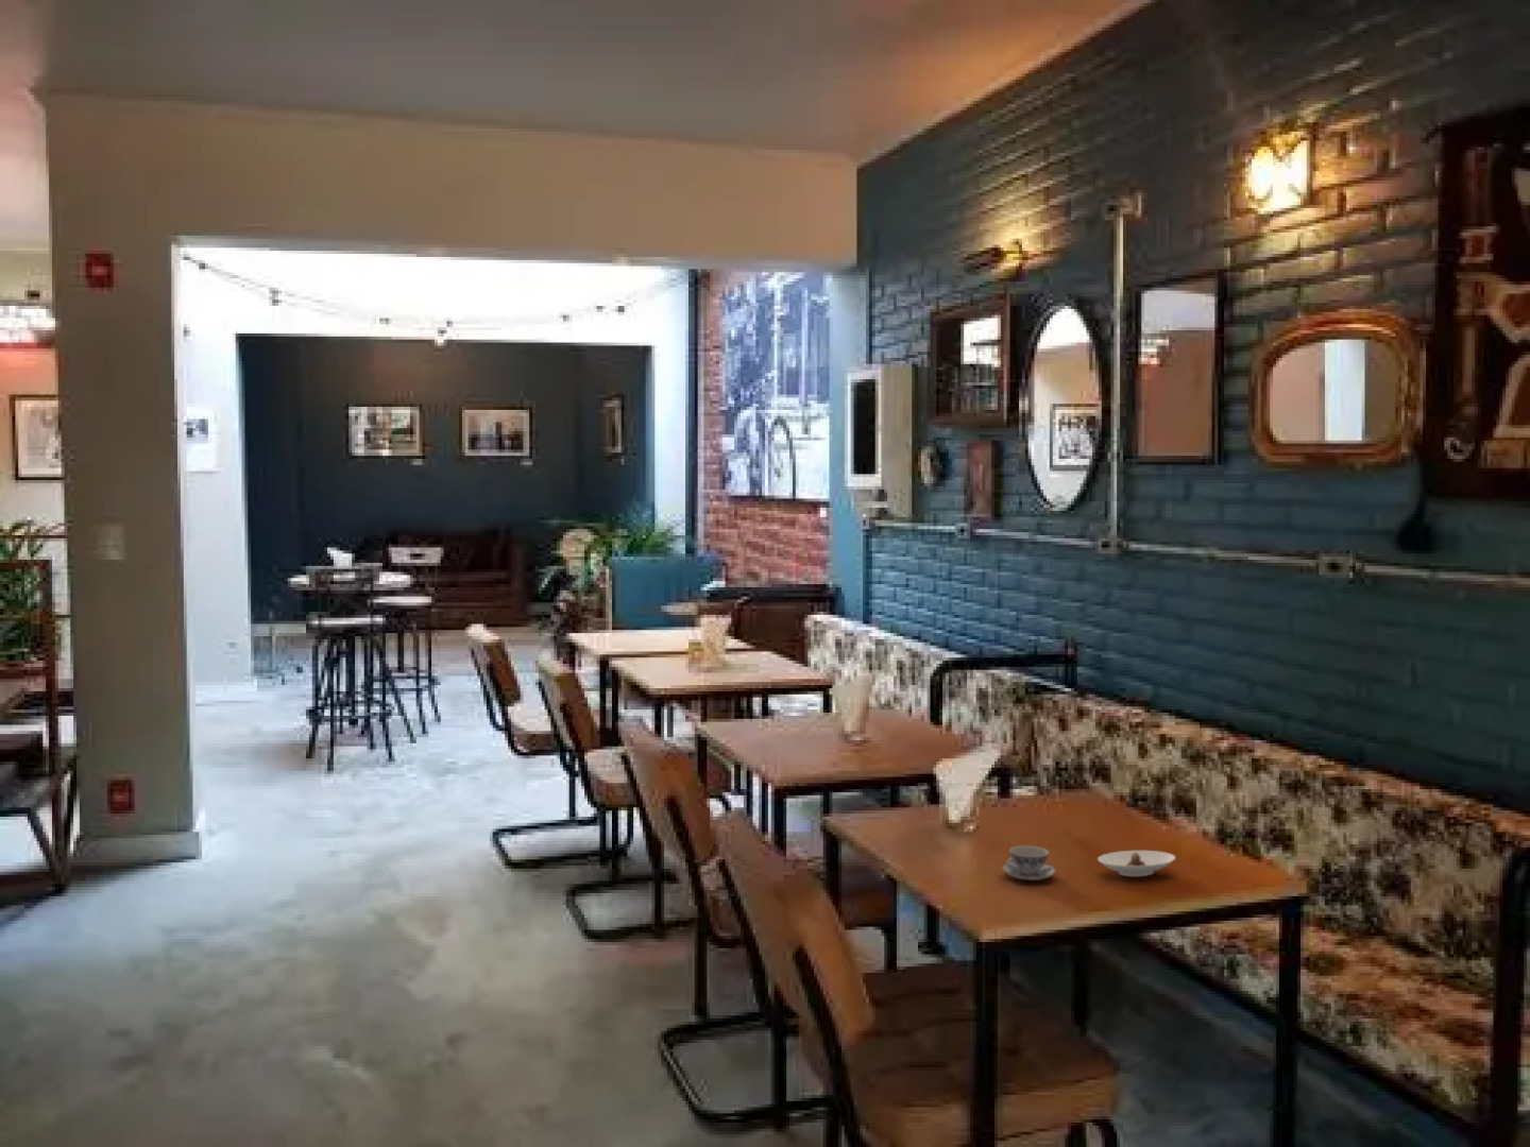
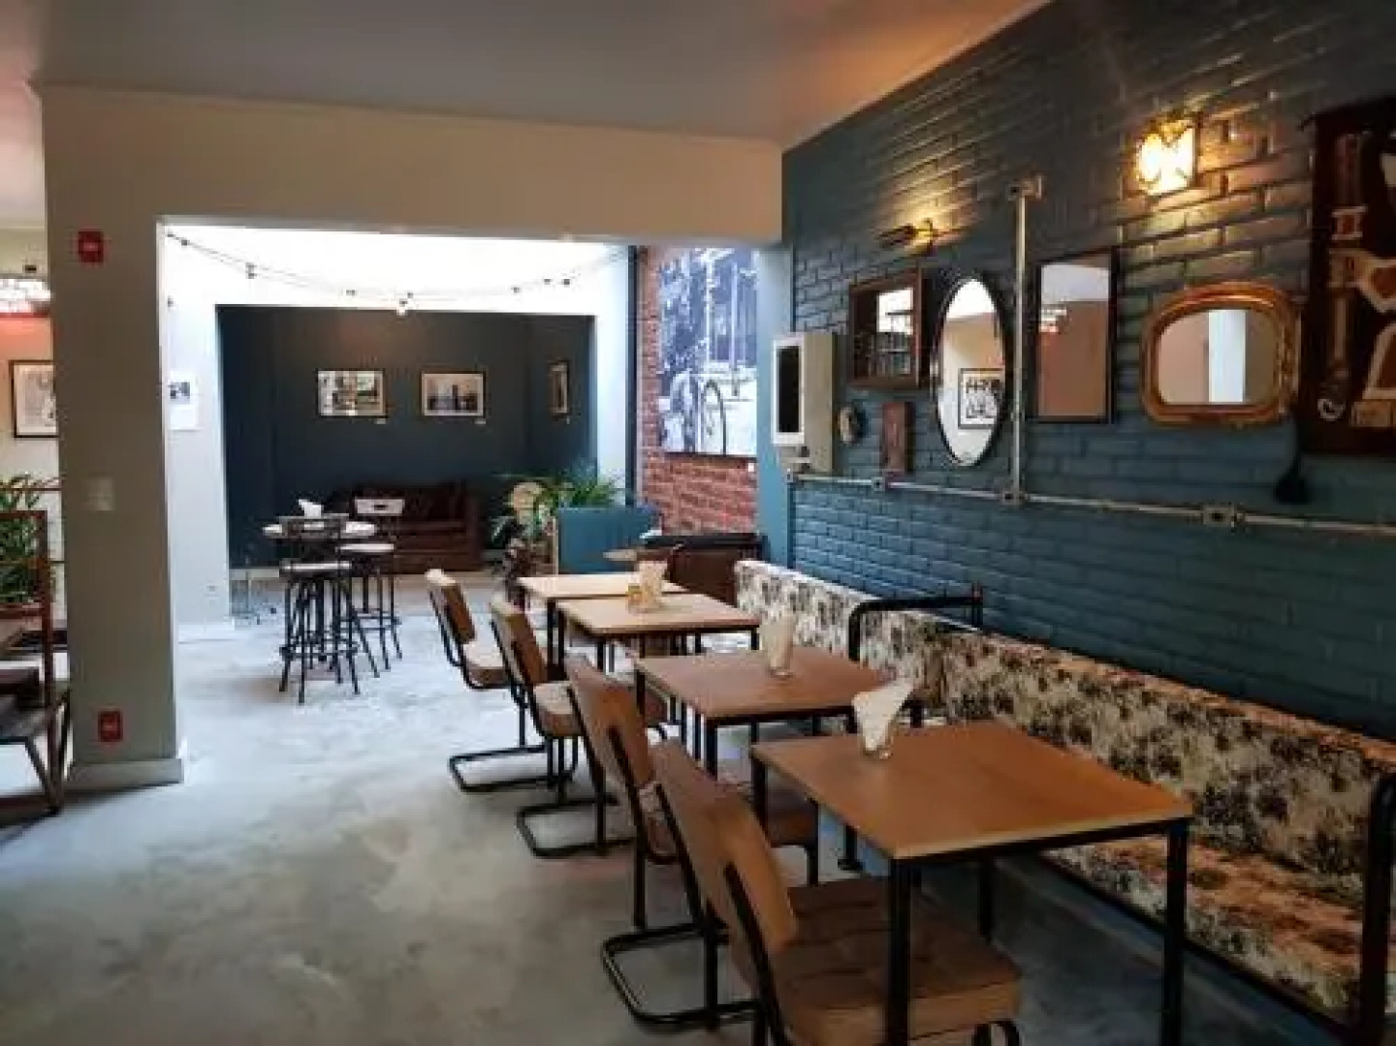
- saucer (1136, 864)
- chinaware (1028, 864)
